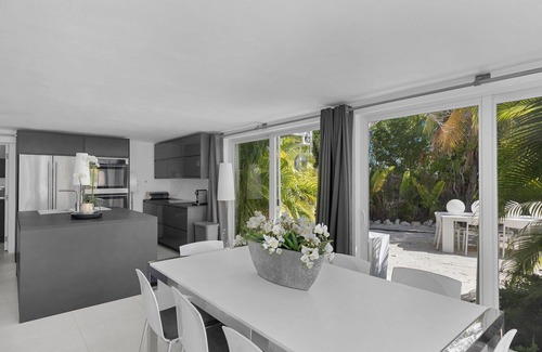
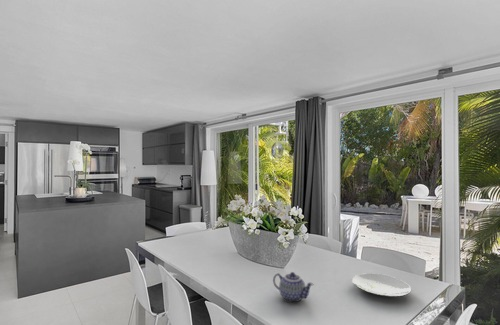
+ plate (380, 287)
+ teapot (292, 285)
